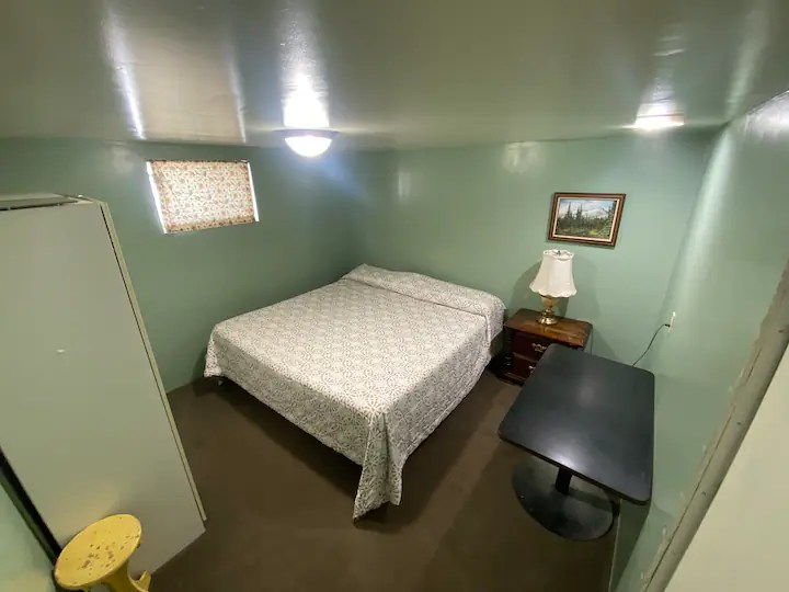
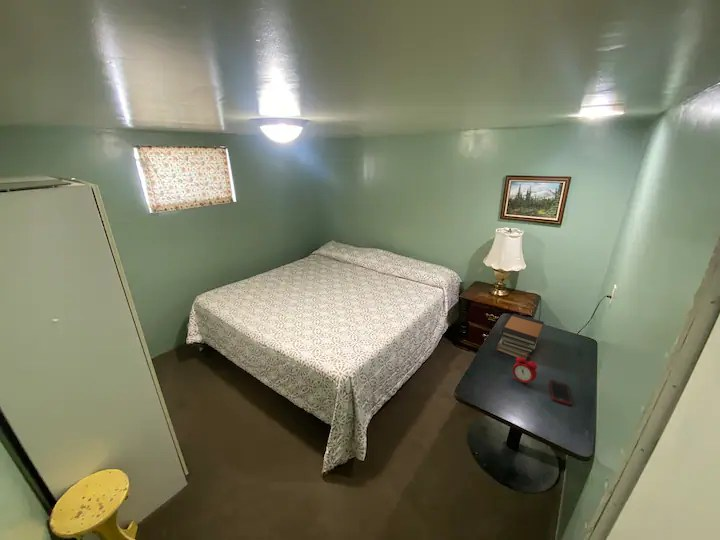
+ book stack (520, 336)
+ cell phone (560, 391)
+ alarm clock (524, 369)
